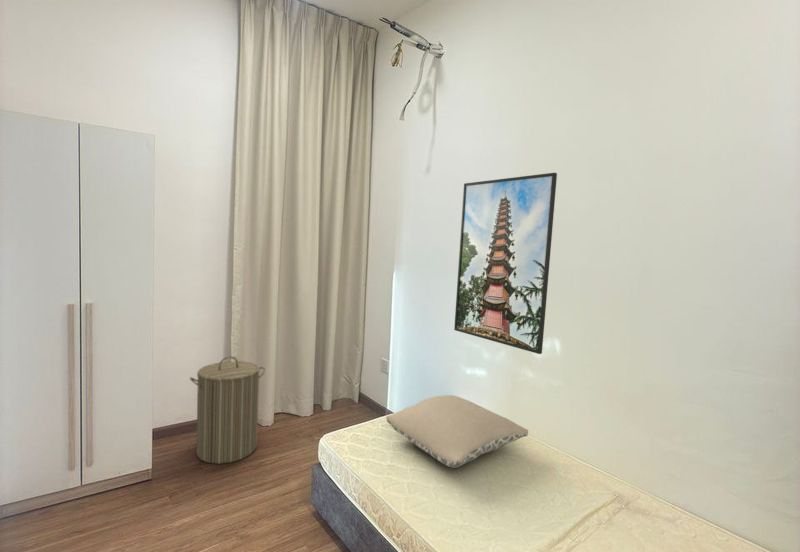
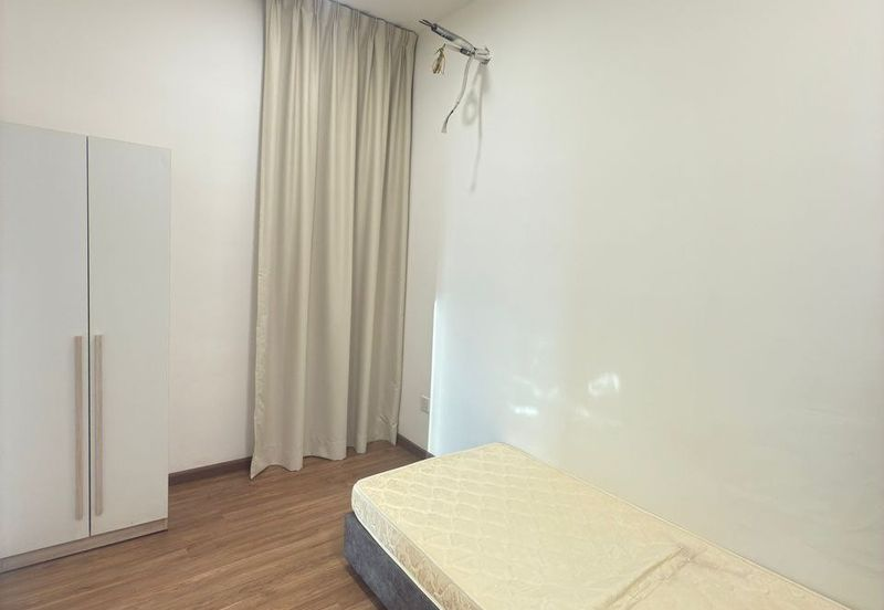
- pillow (455, 424)
- laundry hamper (228, 403)
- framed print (499, 261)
